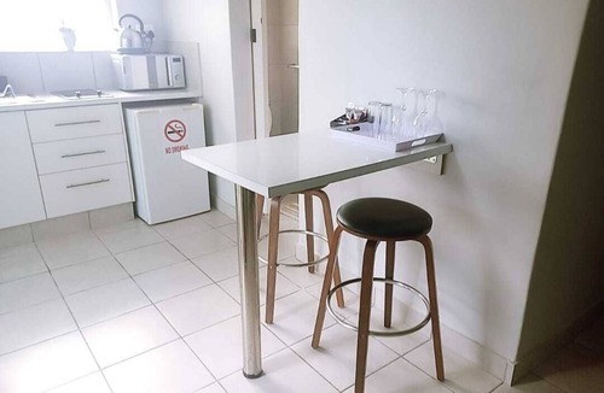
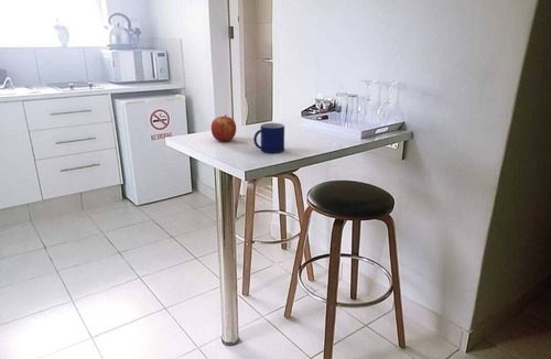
+ apple (224, 127)
+ mug (268, 138)
